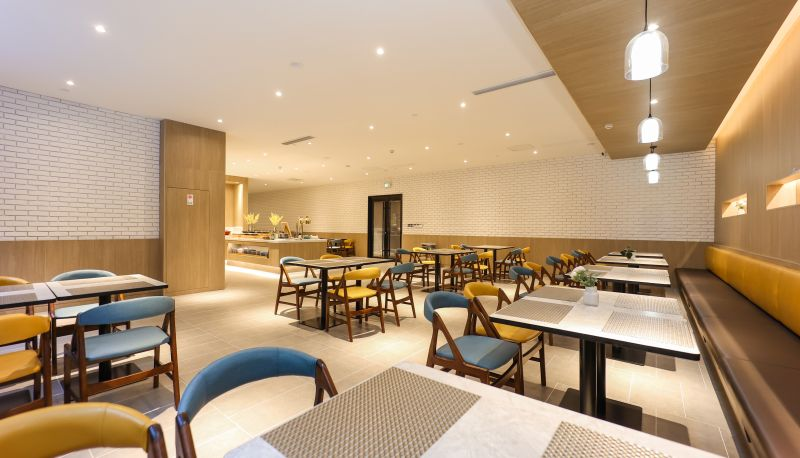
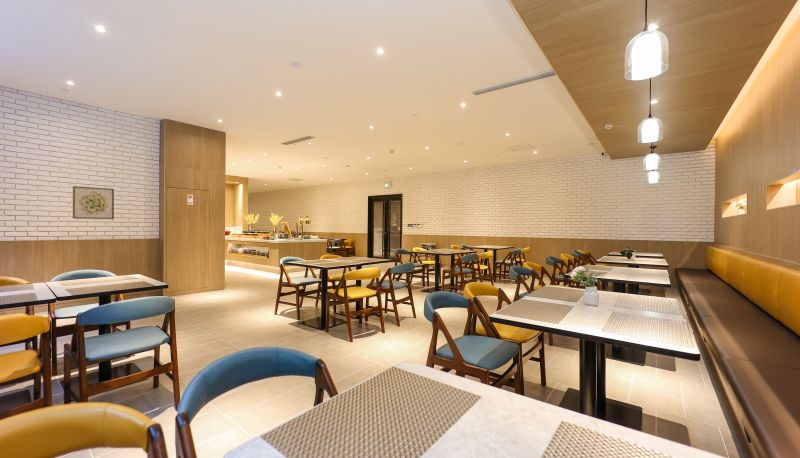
+ wall art (94, 203)
